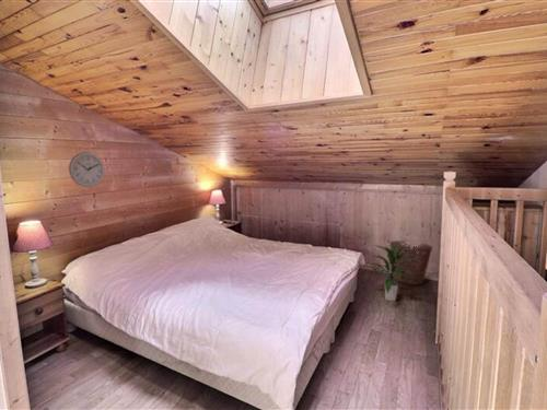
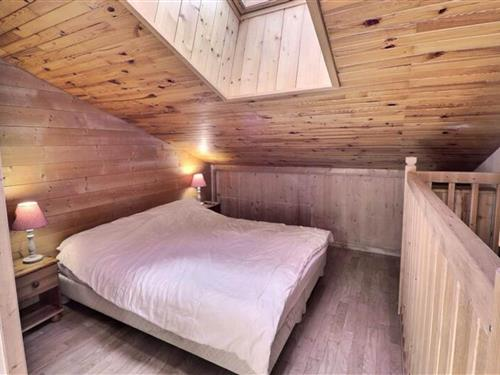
- wall clock (88, 169)
- basket (409, 262)
- indoor plant (391, 270)
